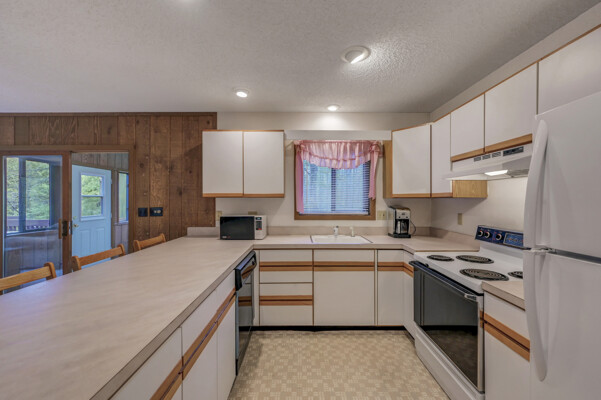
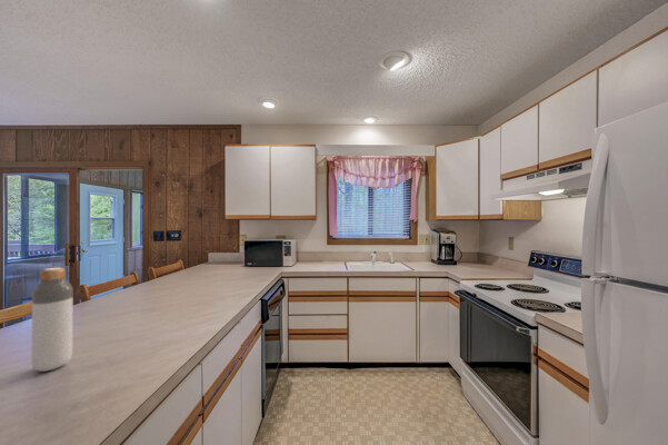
+ bottle (52, 317)
